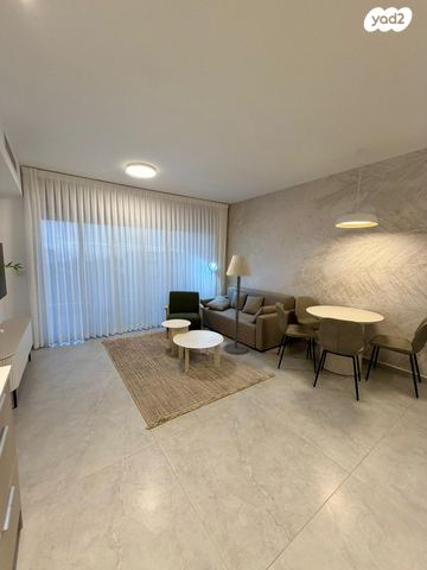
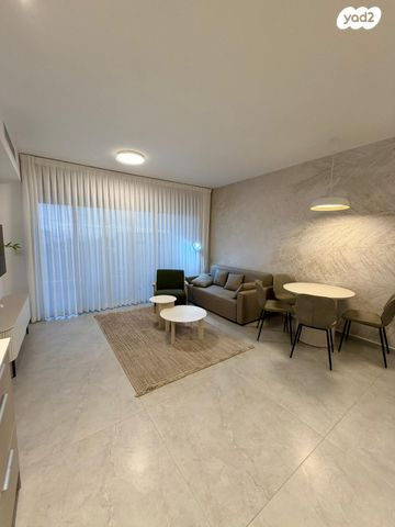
- floor lamp (237, 303)
